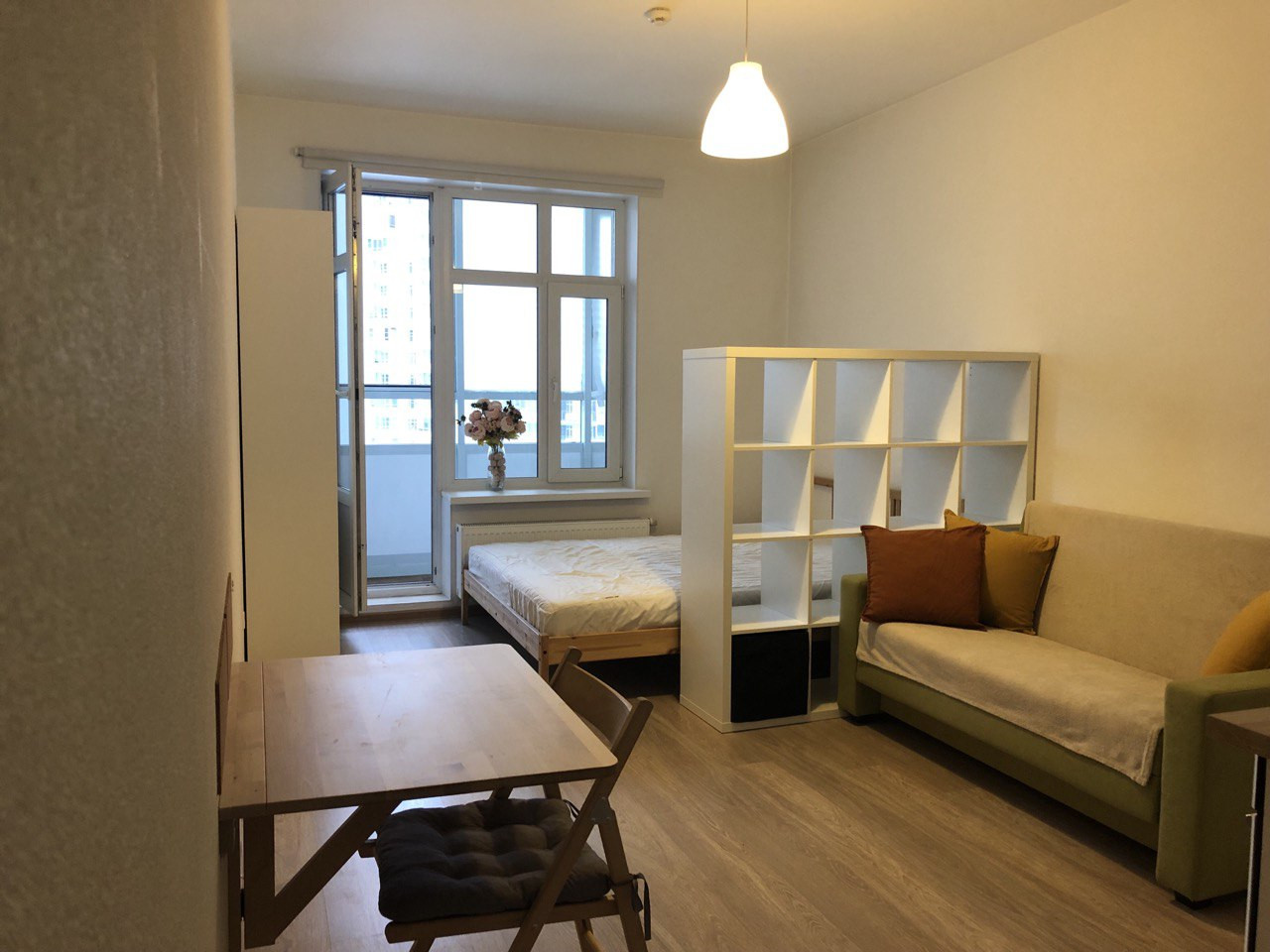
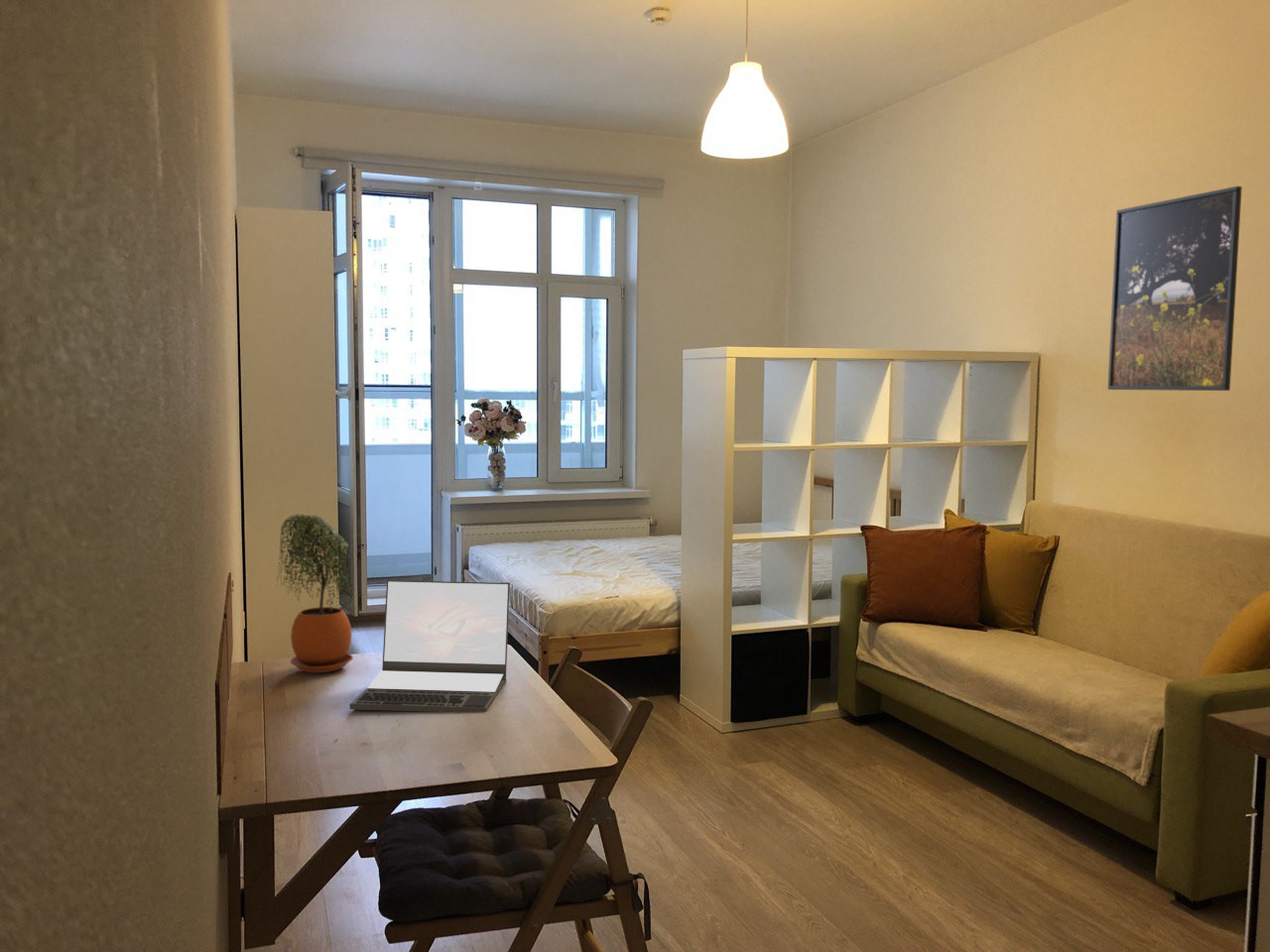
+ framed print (1170, 295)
+ laptop (434, 643)
+ potted plant (318, 592)
